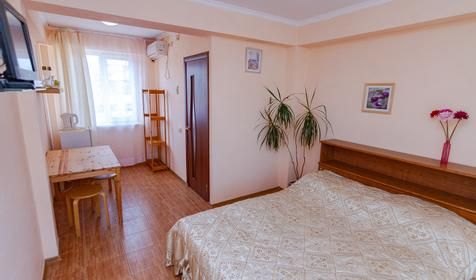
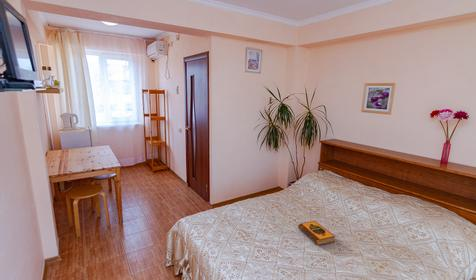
+ hardback book (315, 232)
